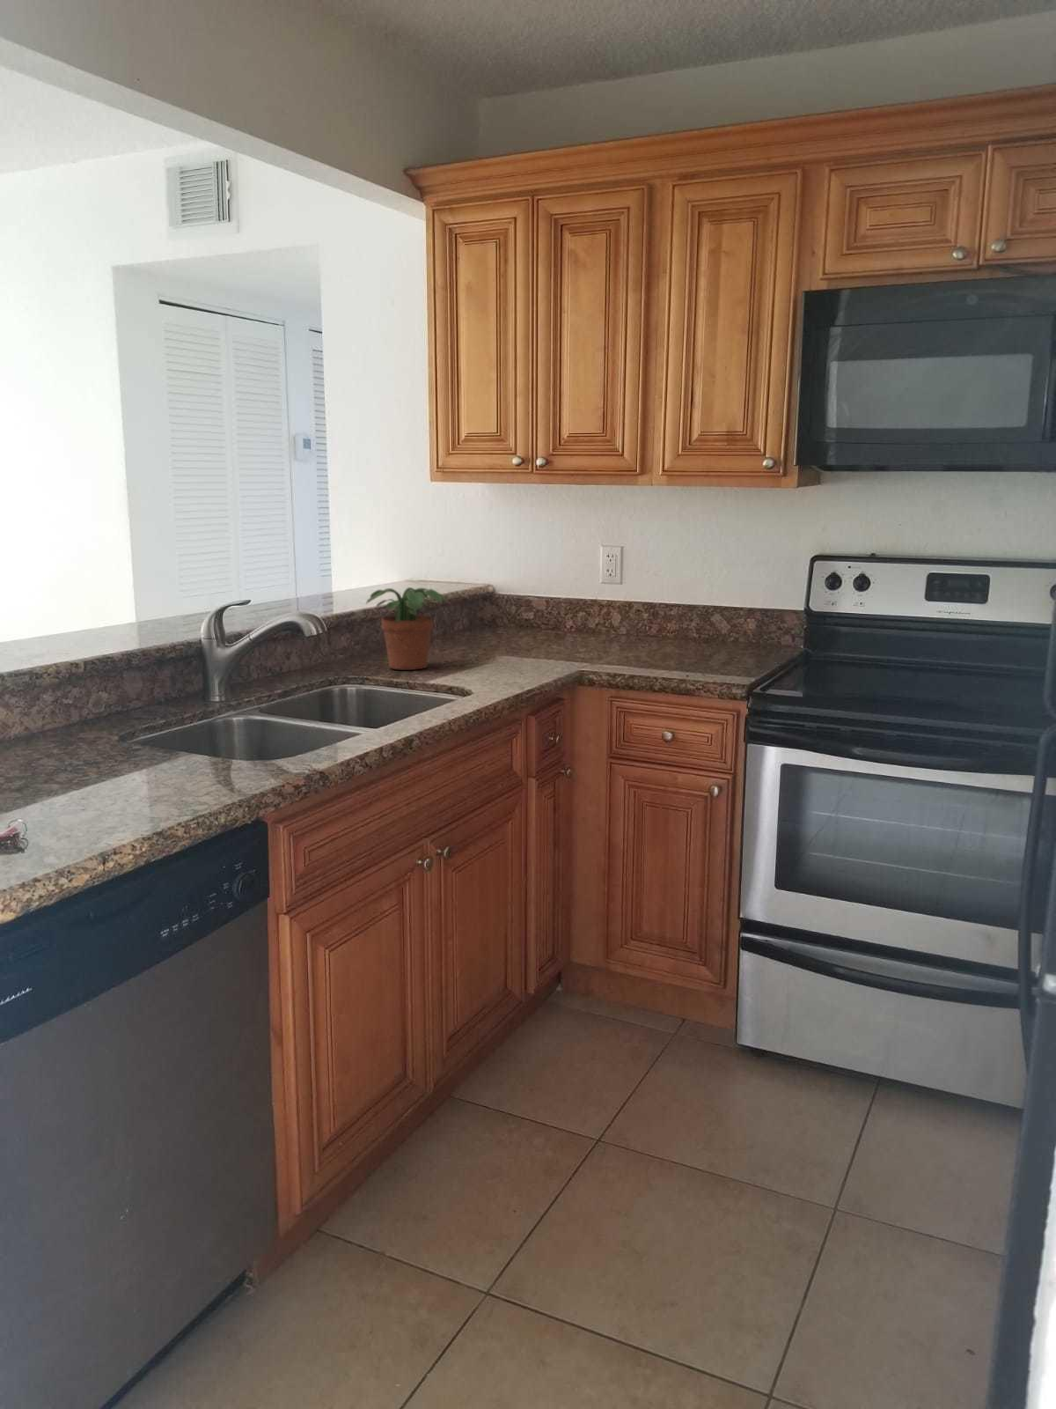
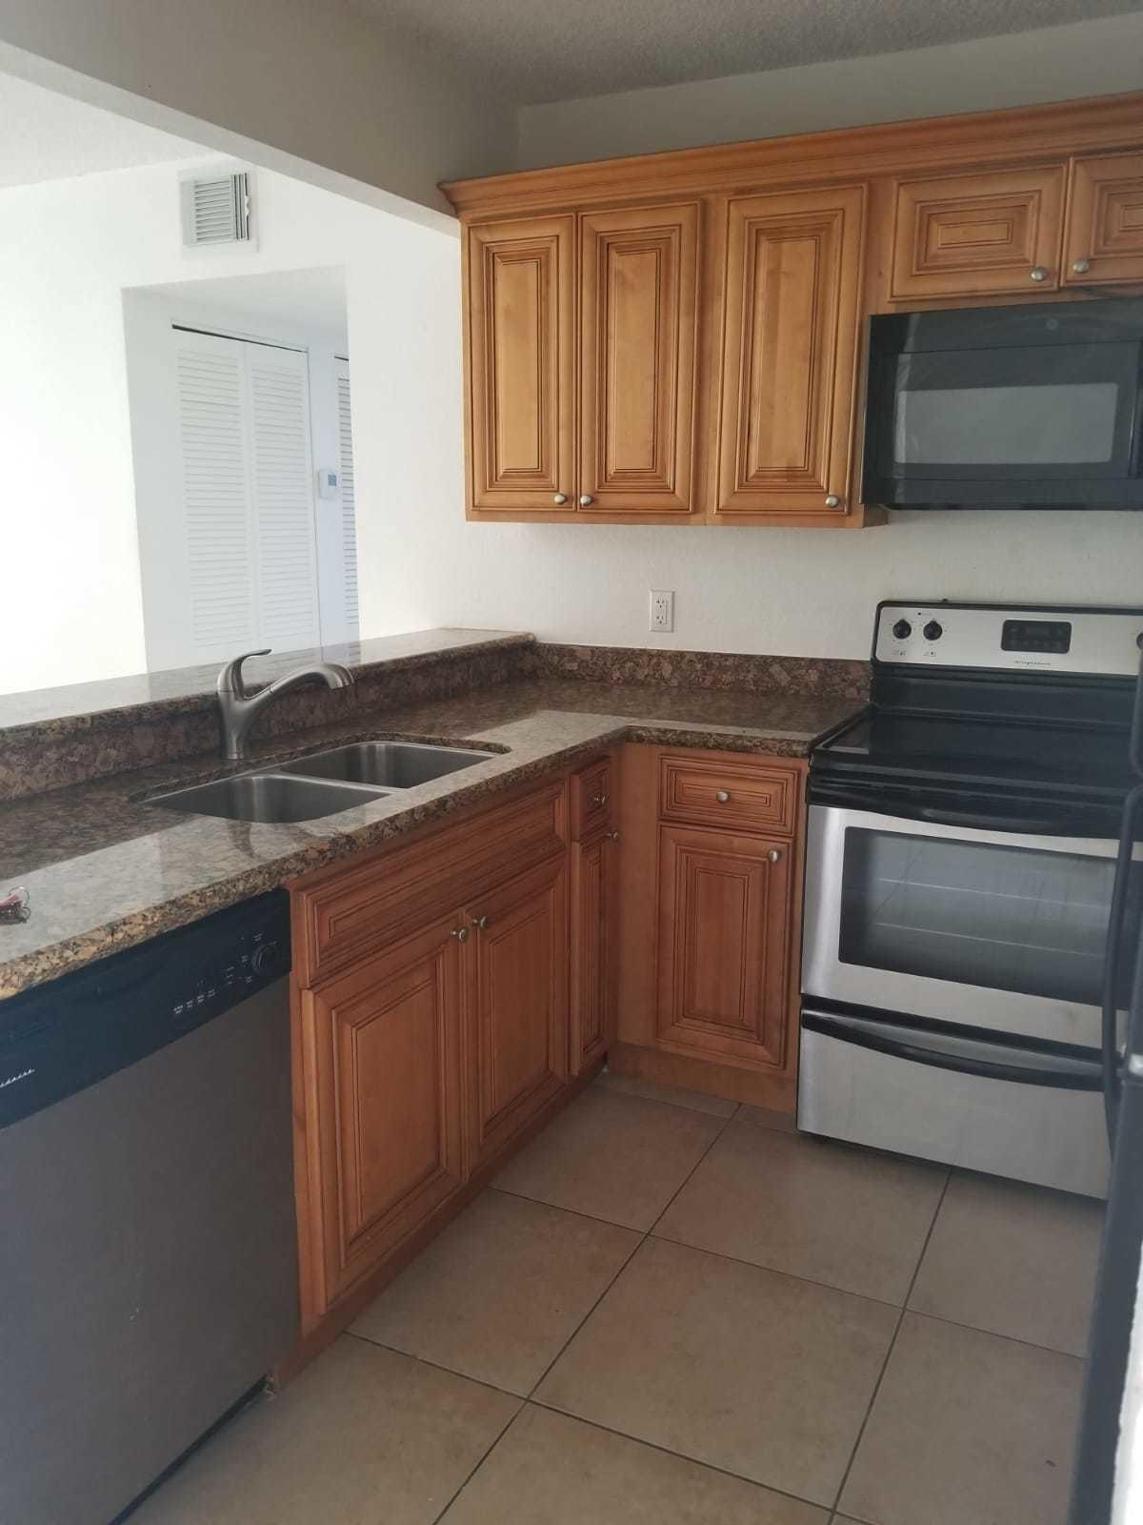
- potted plant (405, 628)
